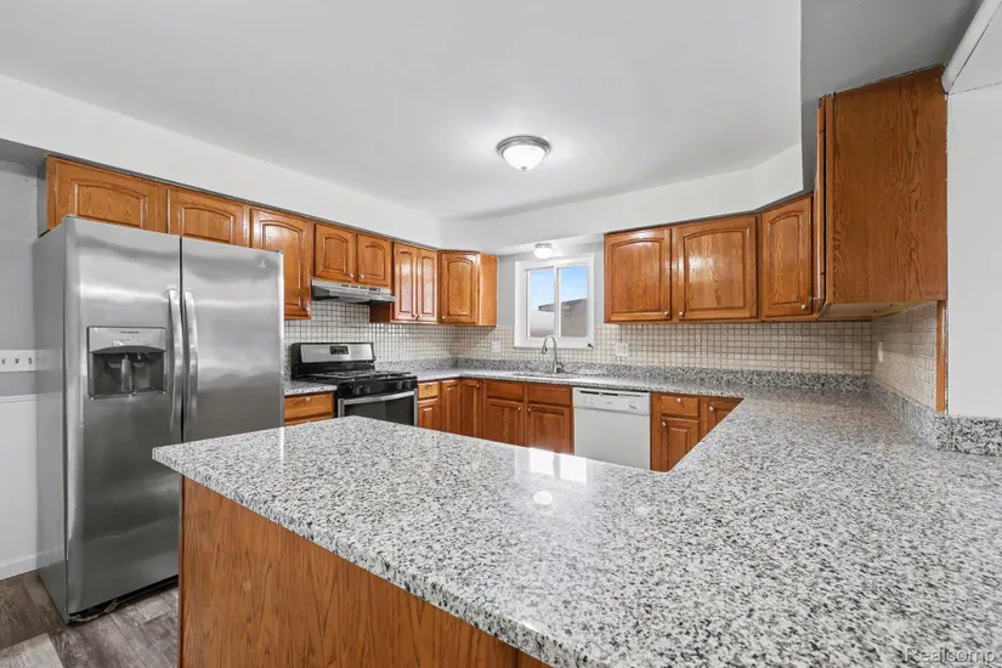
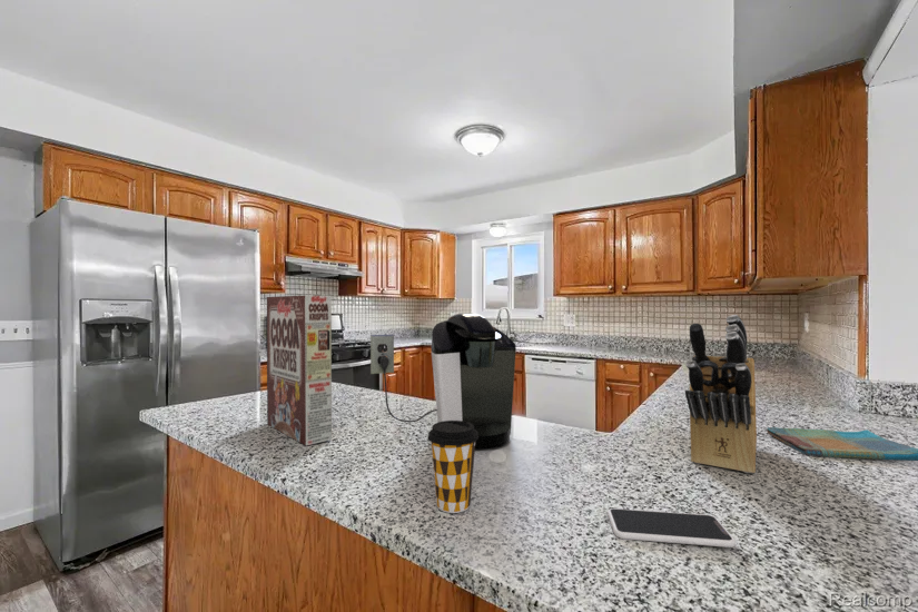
+ coffee cup (453, 465)
+ dish towel (839, 442)
+ smartphone (667, 526)
+ cereal box (297, 364)
+ coffee maker (448, 375)
+ knife block (723, 385)
